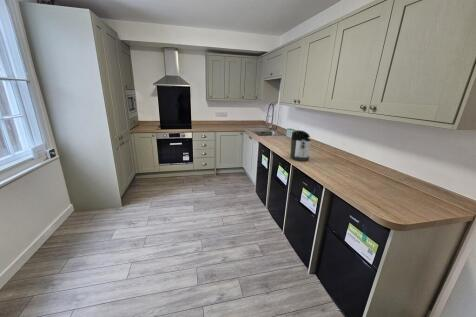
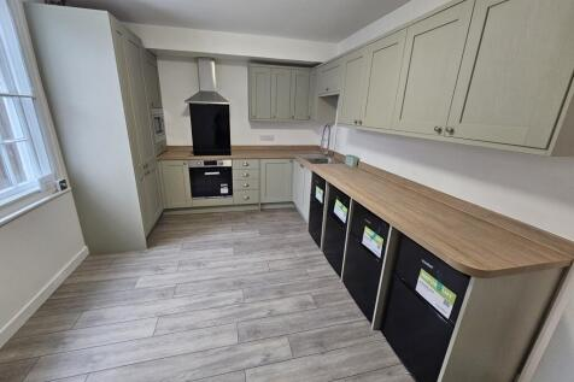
- coffee maker (303, 146)
